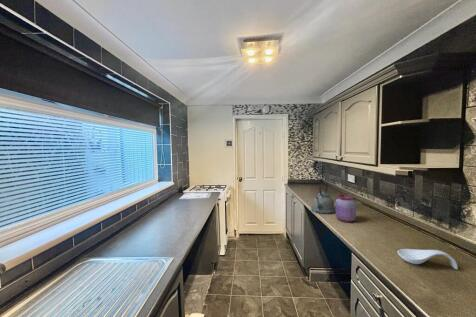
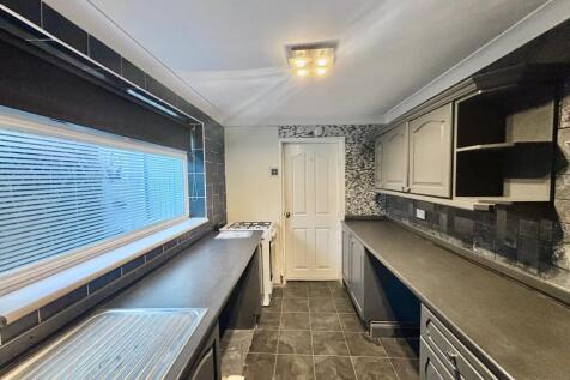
- spoon rest (425, 256)
- kettle (323, 198)
- jar (345, 208)
